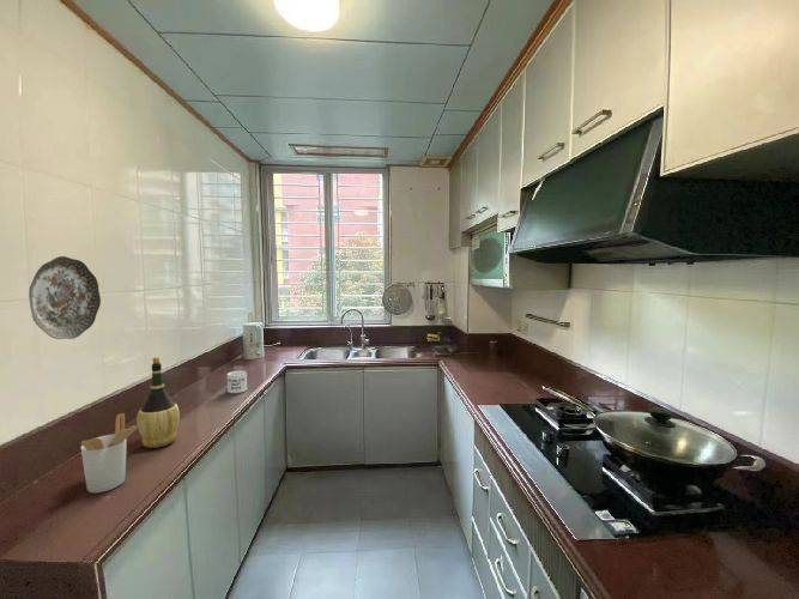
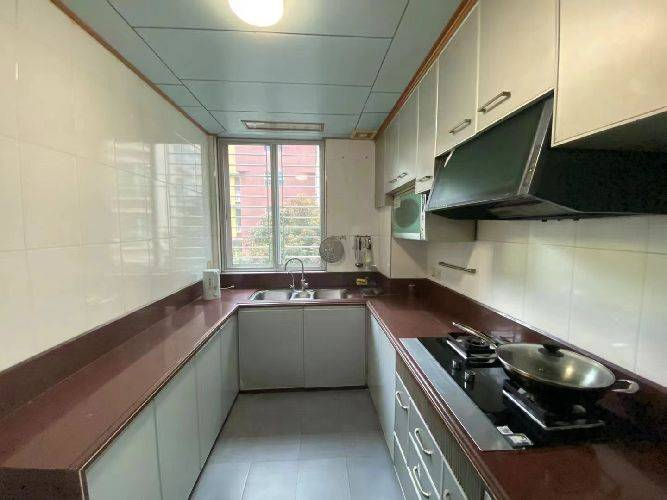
- decorative plate (65, 297)
- utensil holder (114, 453)
- wine bottle (157, 400)
- mug (237, 381)
